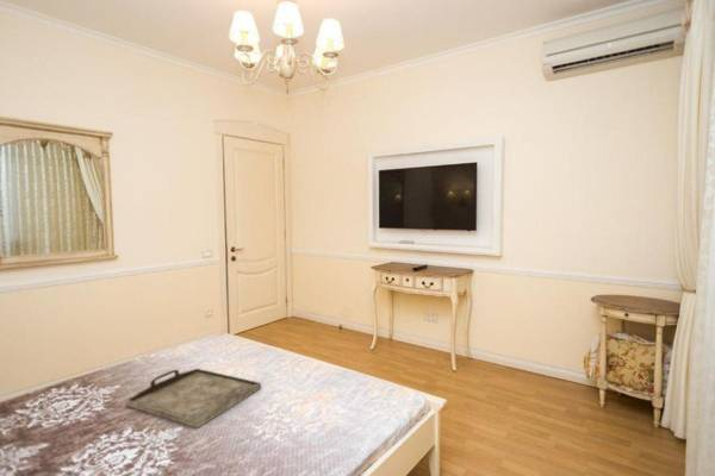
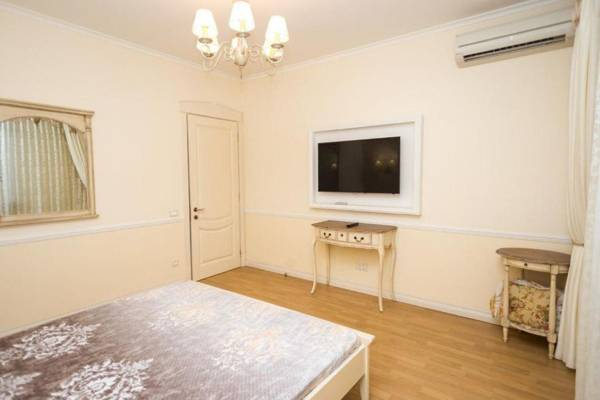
- serving tray (197, 388)
